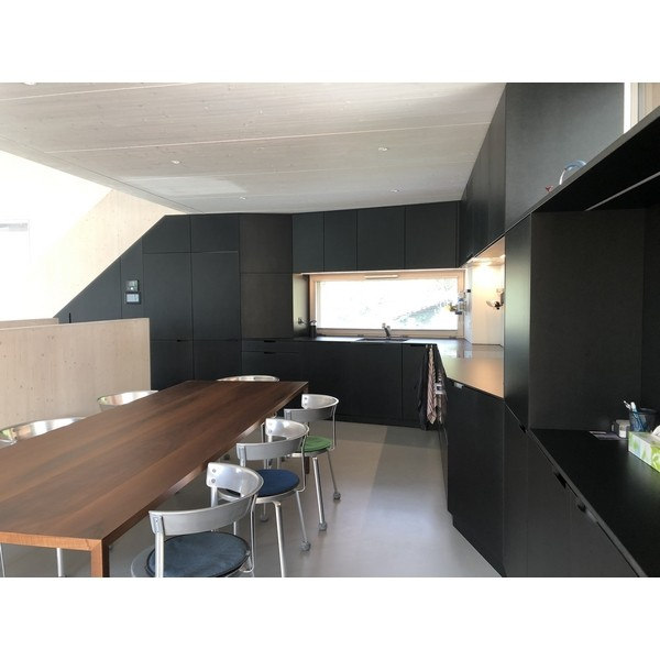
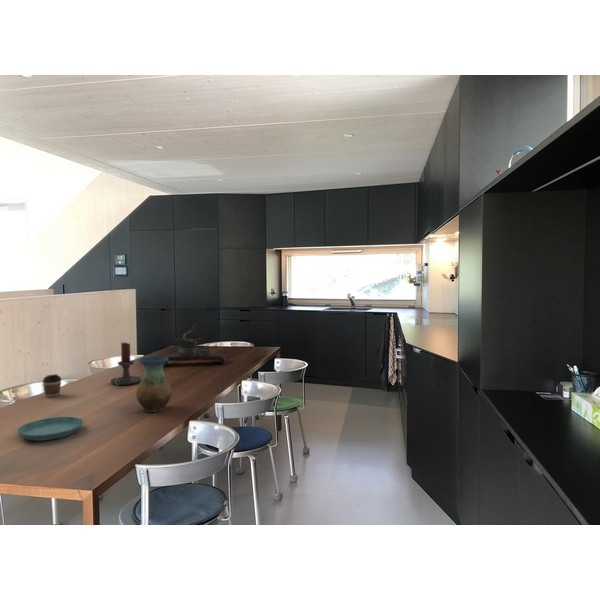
+ bonsai tree (194, 342)
+ coffee cup (52, 385)
+ saucer (51, 428)
+ vase (154, 383)
+ candle holder (124, 363)
